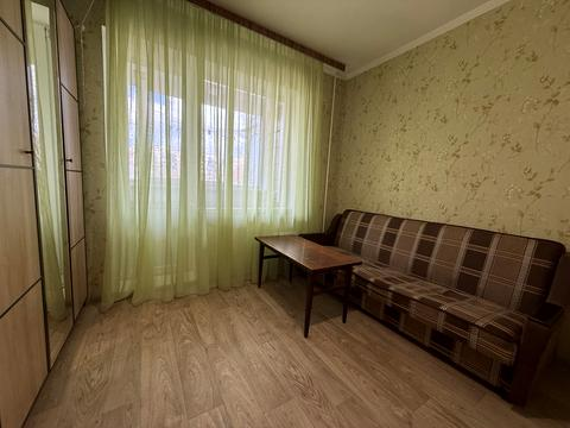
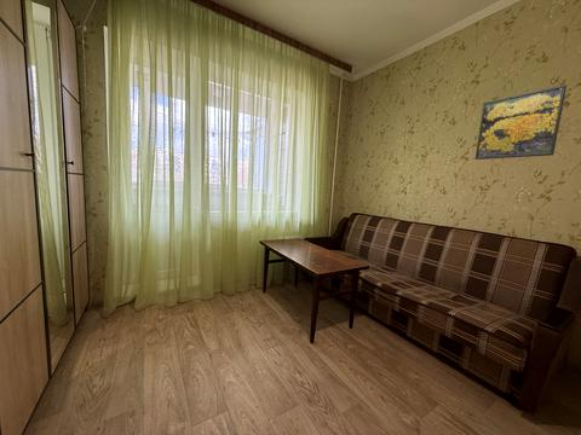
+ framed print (514, 126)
